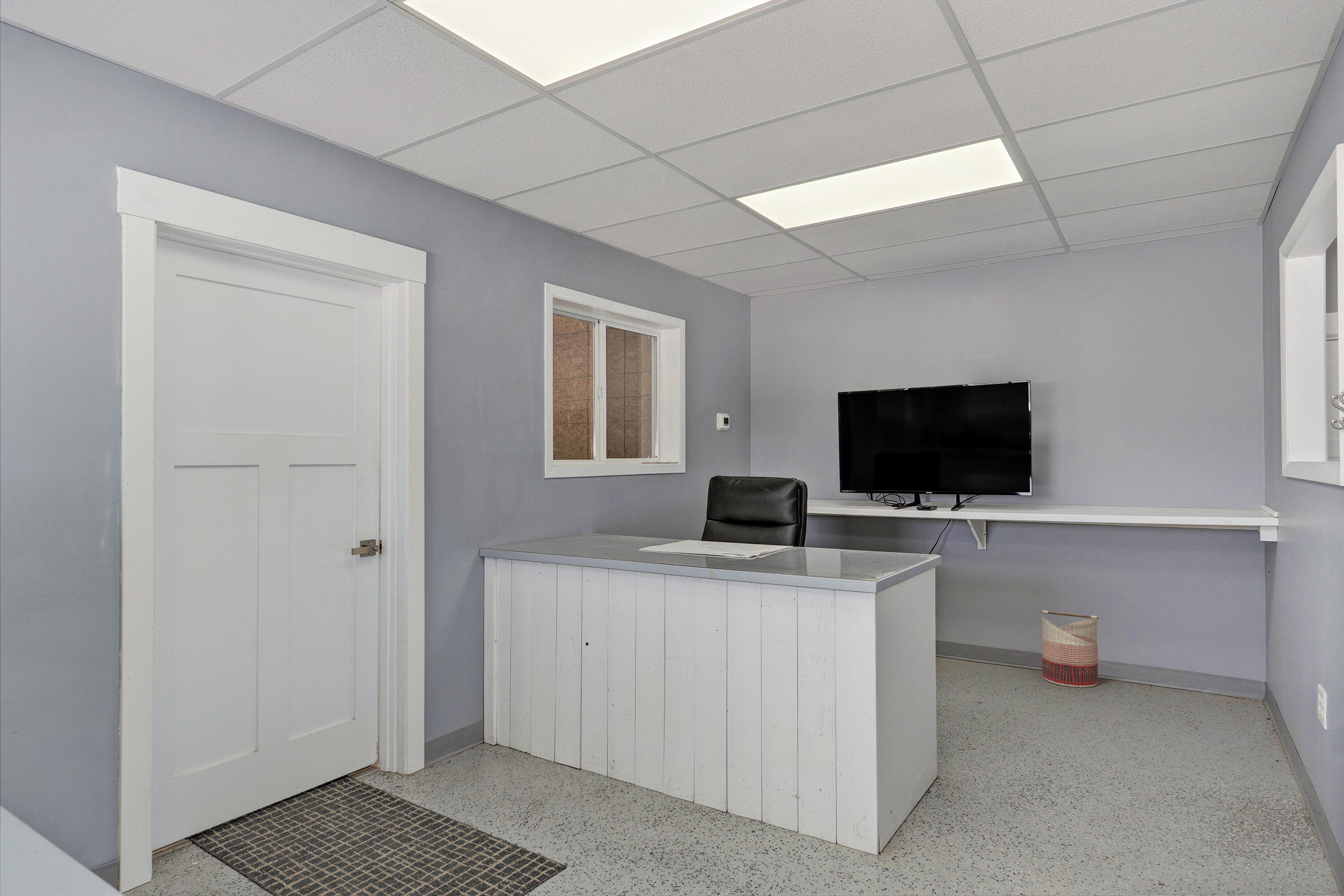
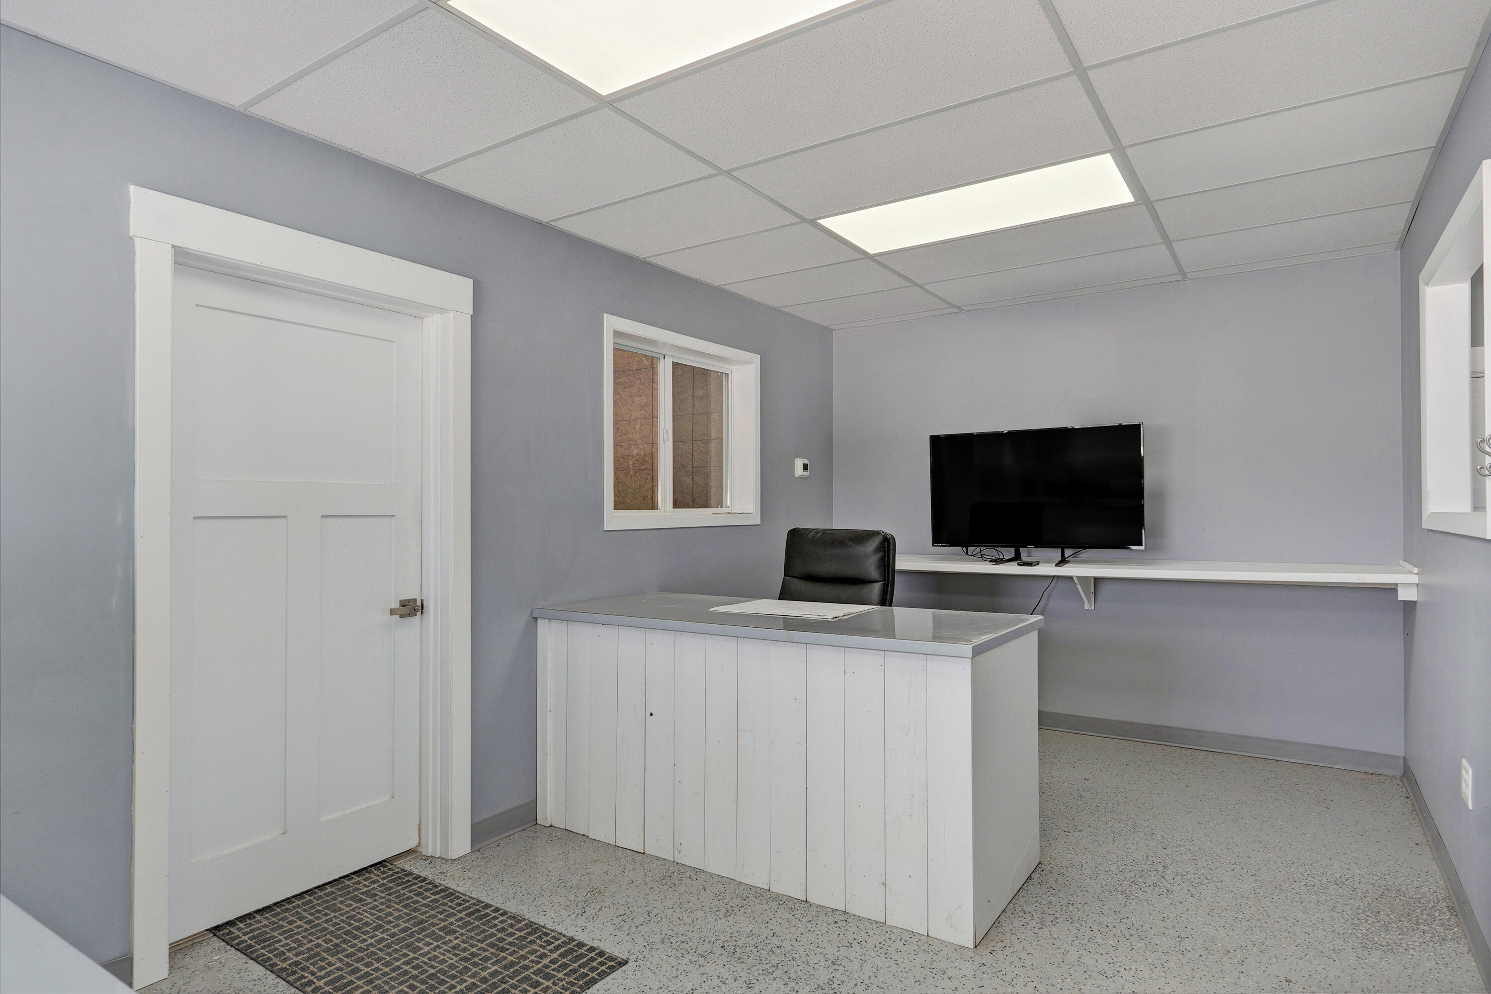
- basket (1069, 646)
